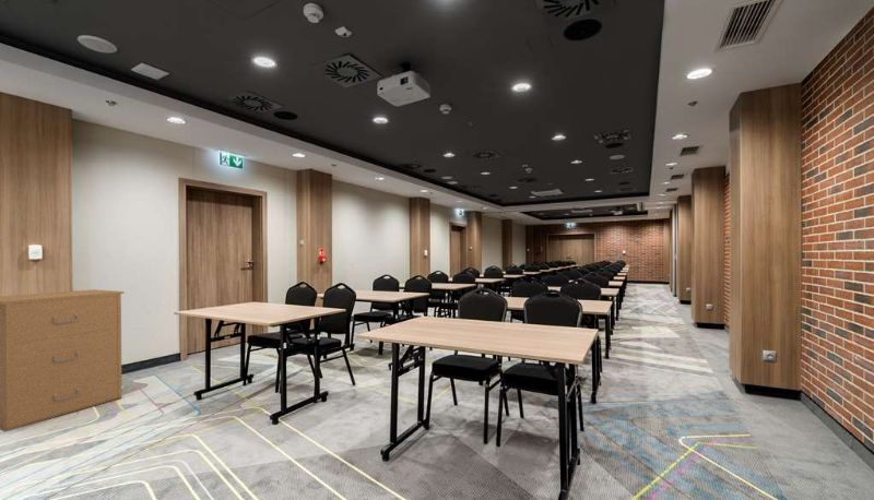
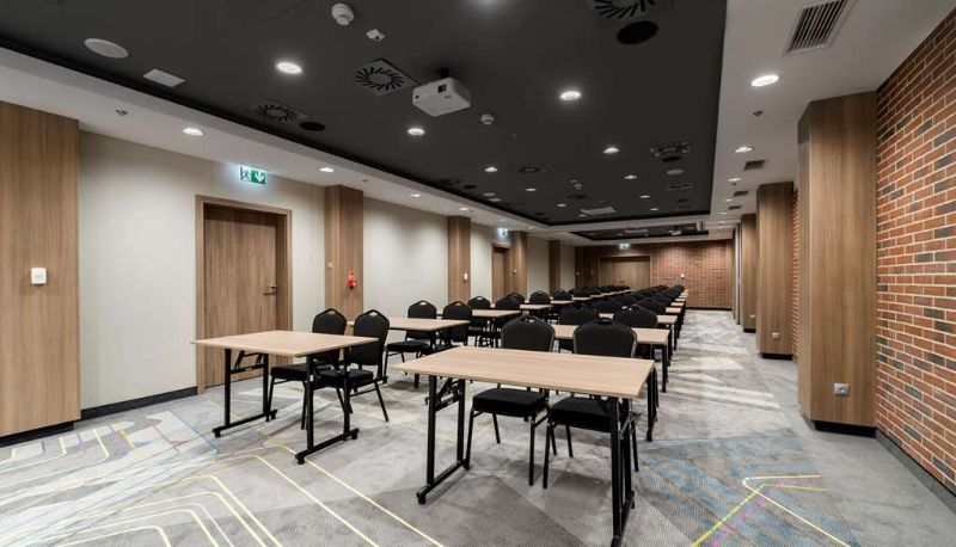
- filing cabinet (54, 350)
